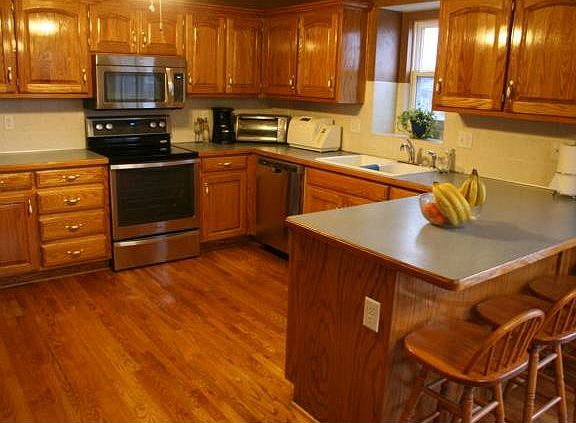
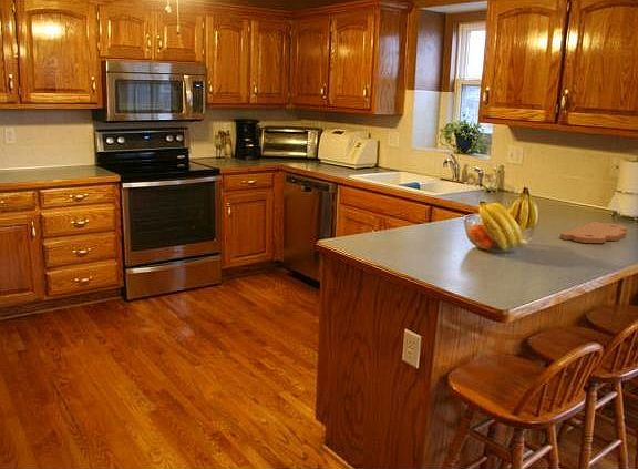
+ cutting board (598, 232)
